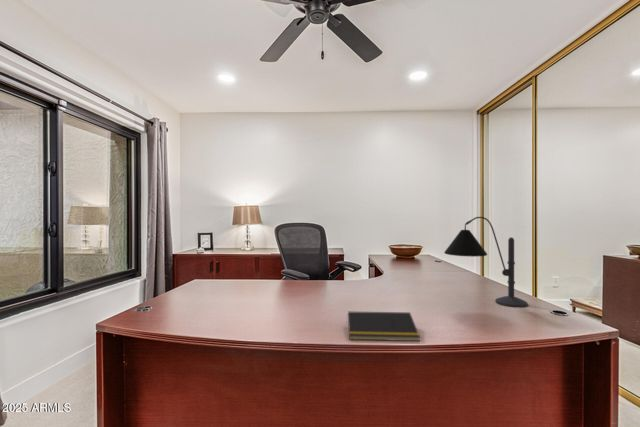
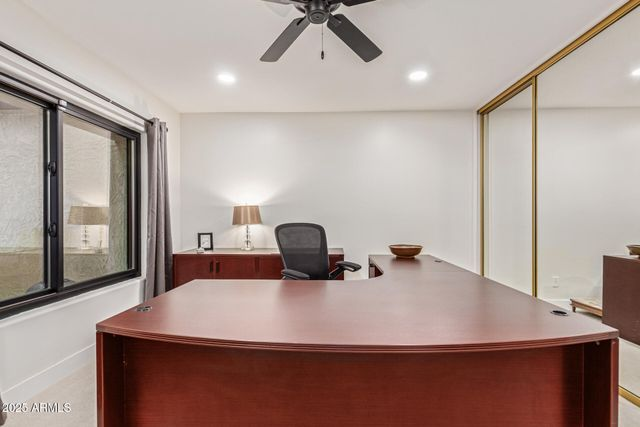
- notepad (381, 325)
- desk lamp (485, 255)
